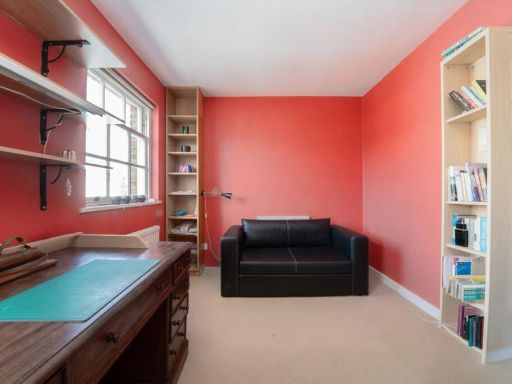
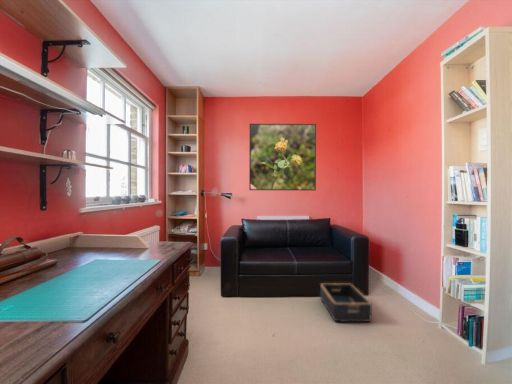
+ basket (343, 300)
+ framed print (282, 157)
